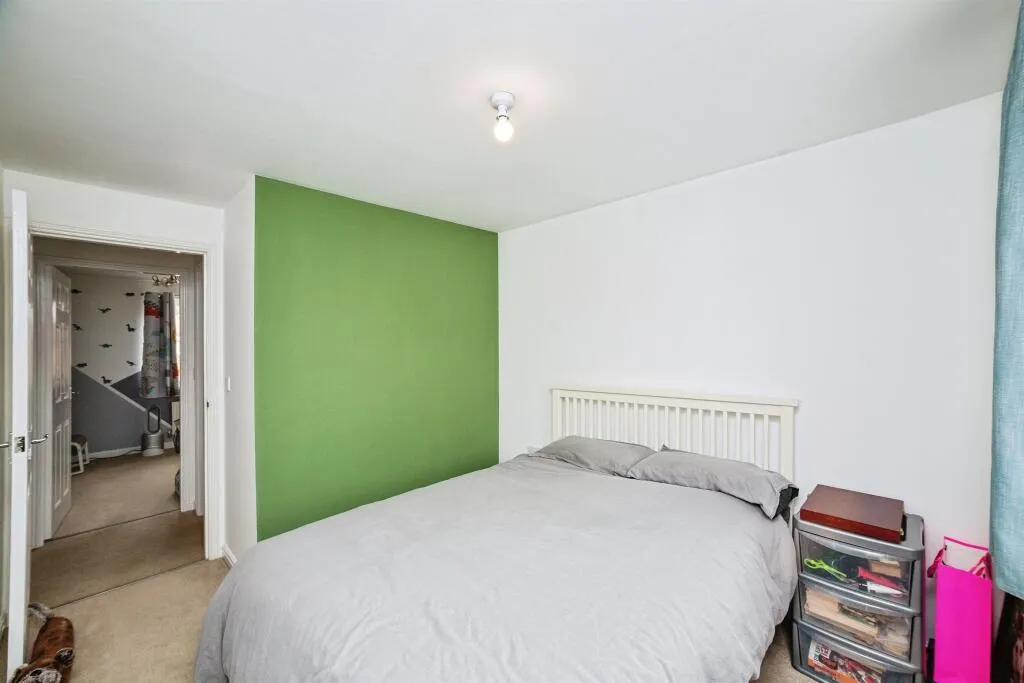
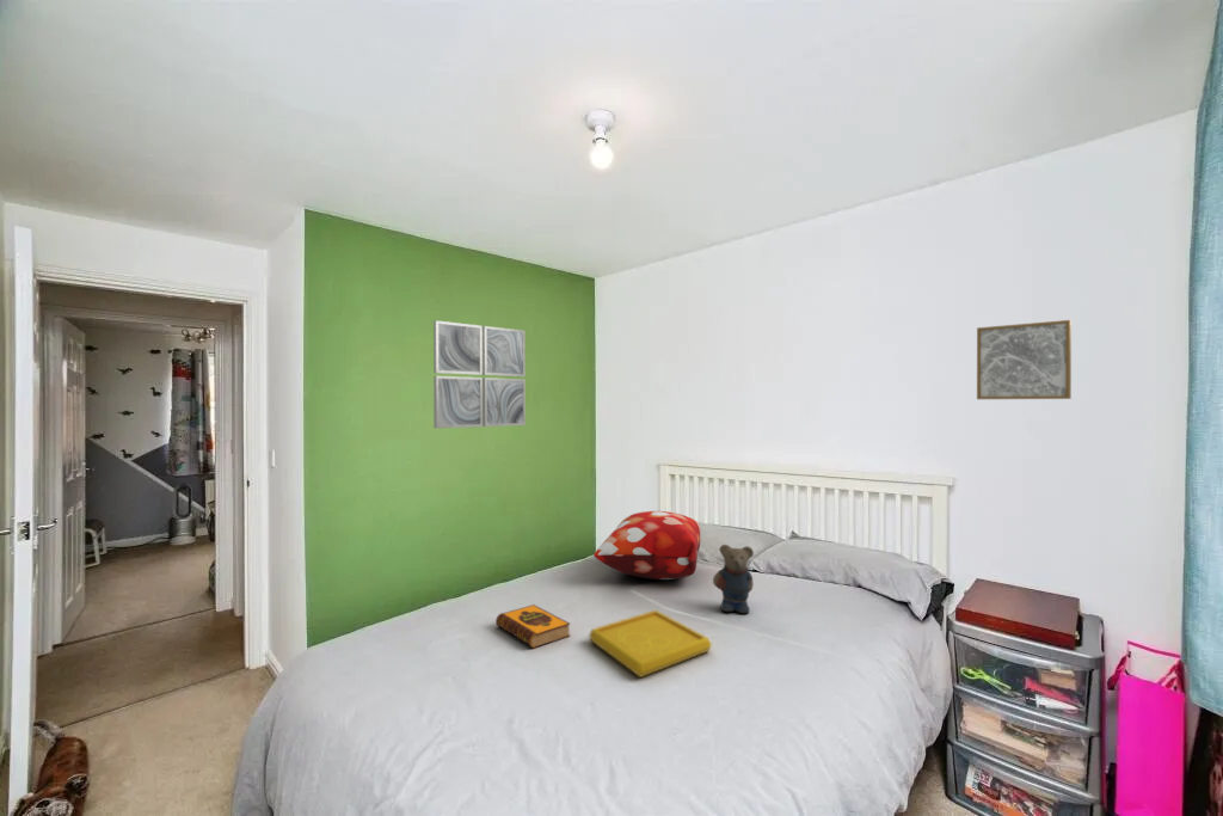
+ wall art (481, 378)
+ decorative pillow (651, 542)
+ wall art (1021, 361)
+ hardback book (531, 625)
+ teddy bear (733, 576)
+ serving tray (649, 639)
